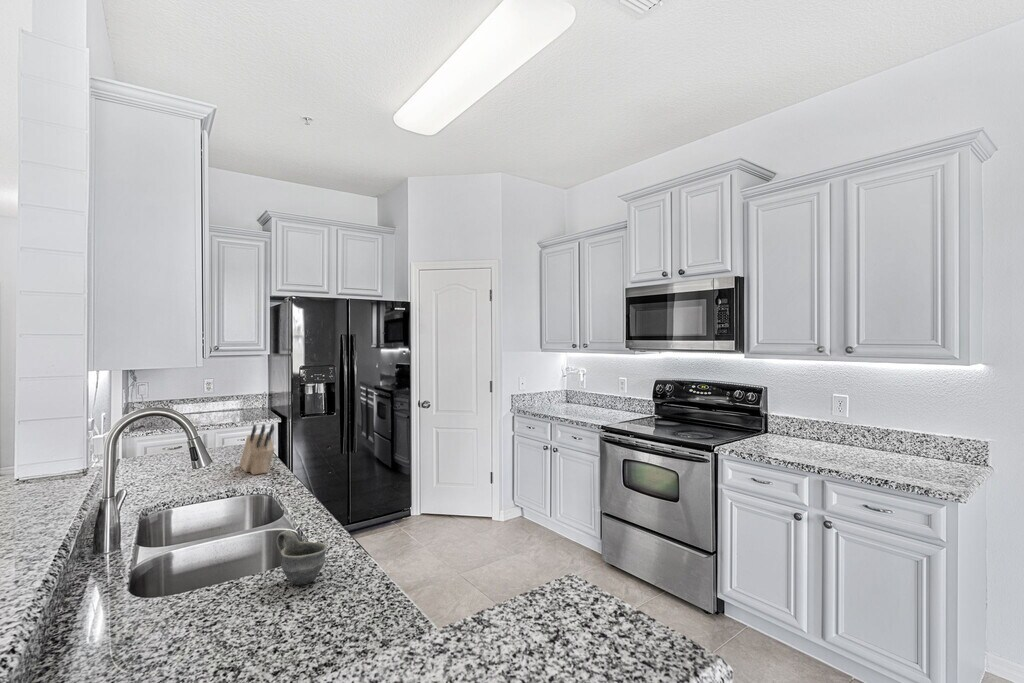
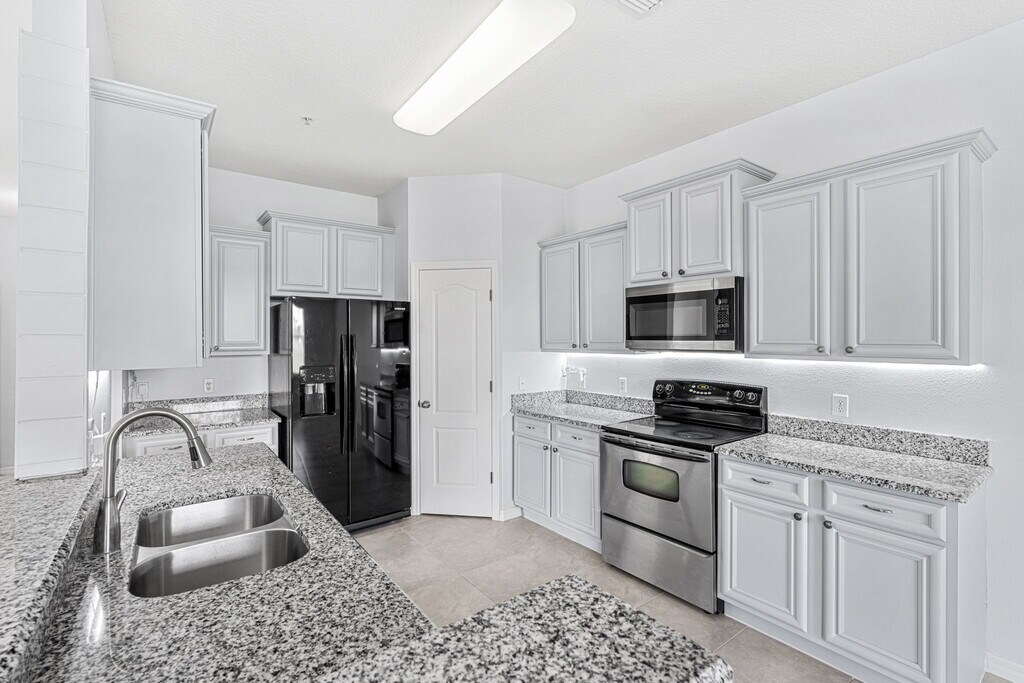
- cup (302, 556)
- knife block (257, 445)
